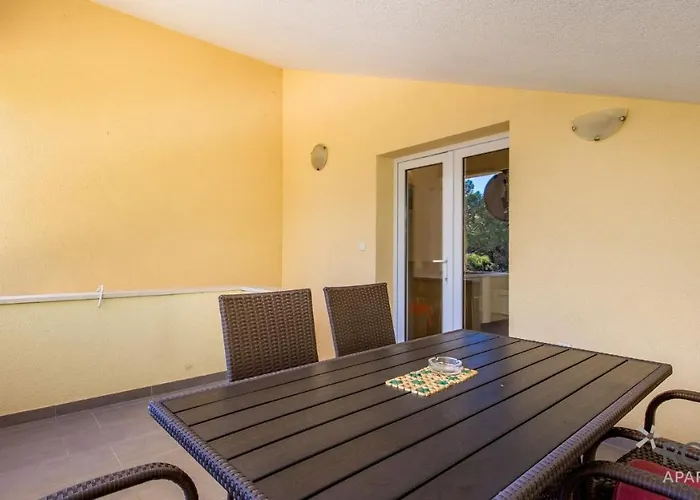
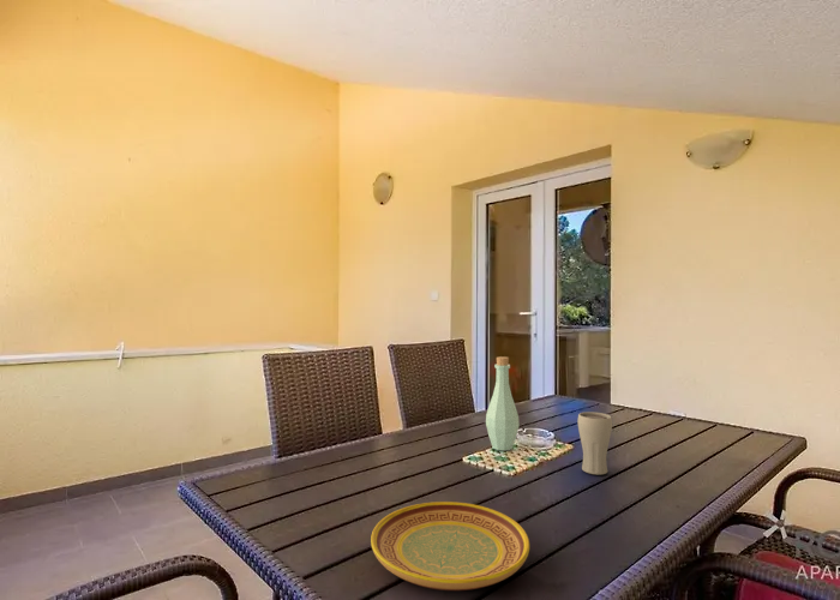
+ bottle (502, 402)
+ plate (449, 545)
+ drinking glass (594, 443)
